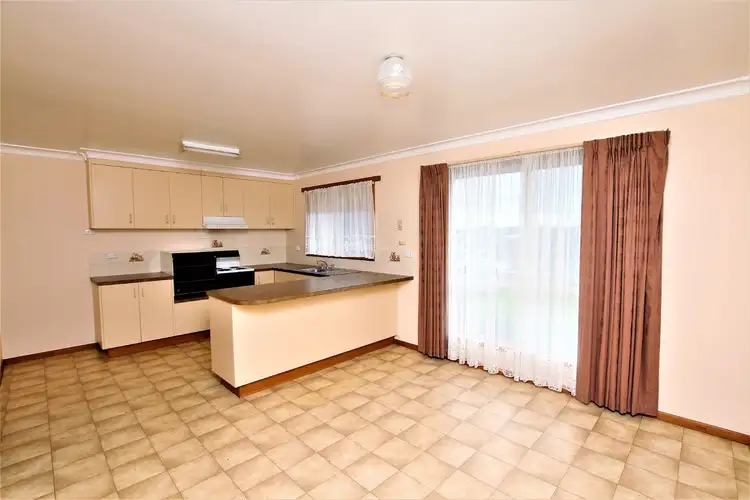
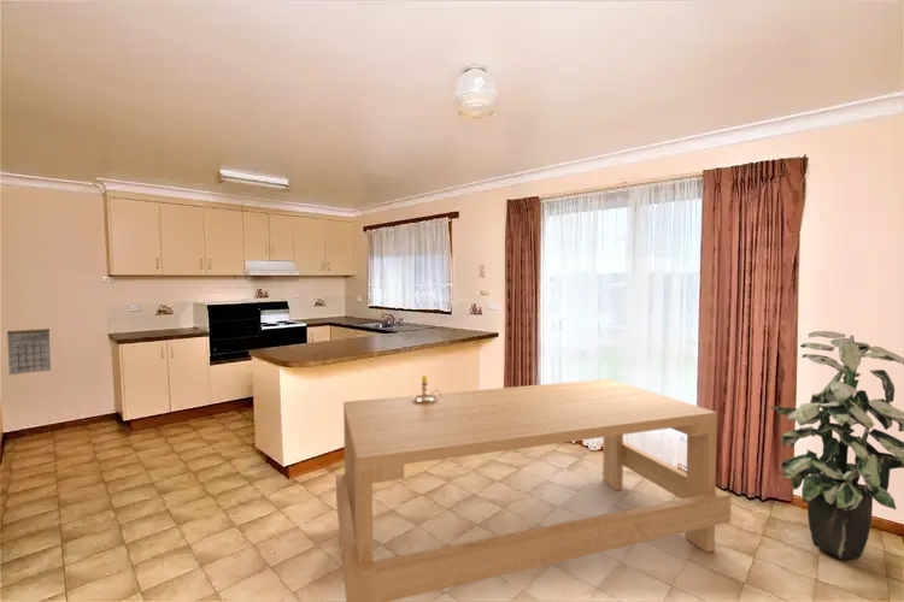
+ indoor plant (837, 439)
+ candlestick (425, 386)
+ calendar (29, 346)
+ dining table (519, 448)
